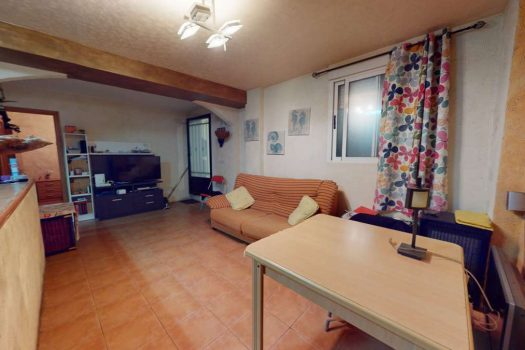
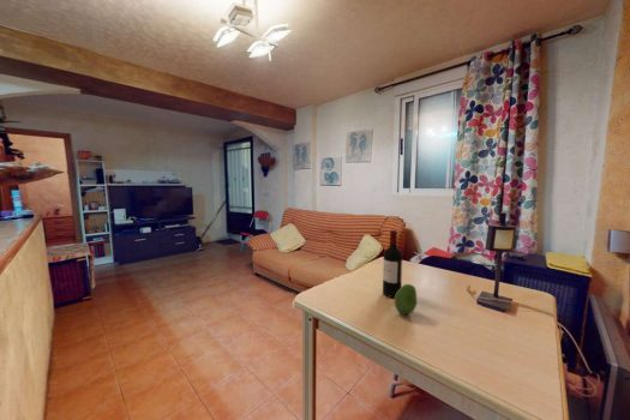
+ wine bottle (392, 263)
+ fruit (404, 299)
